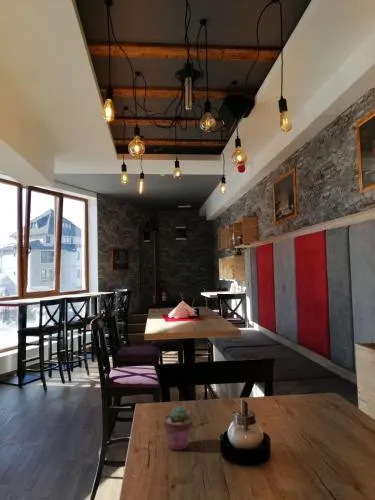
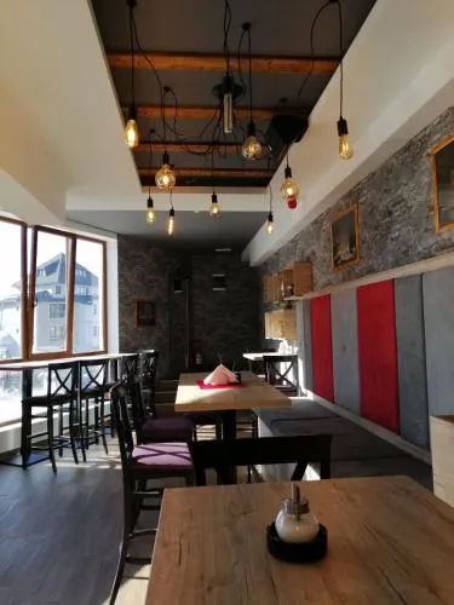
- potted succulent (178, 426)
